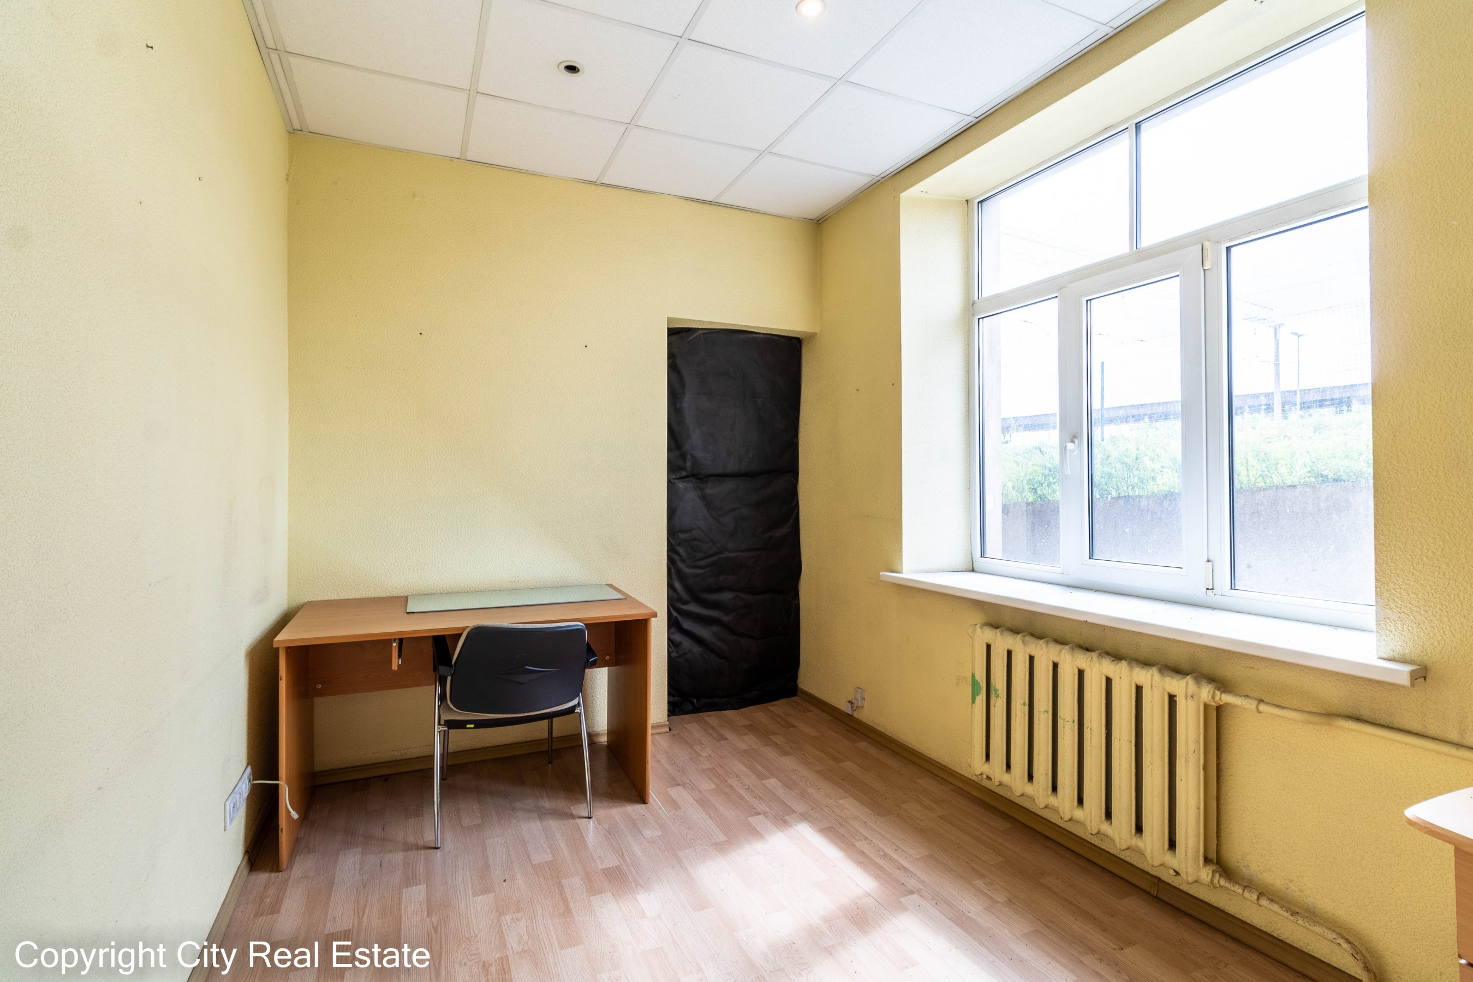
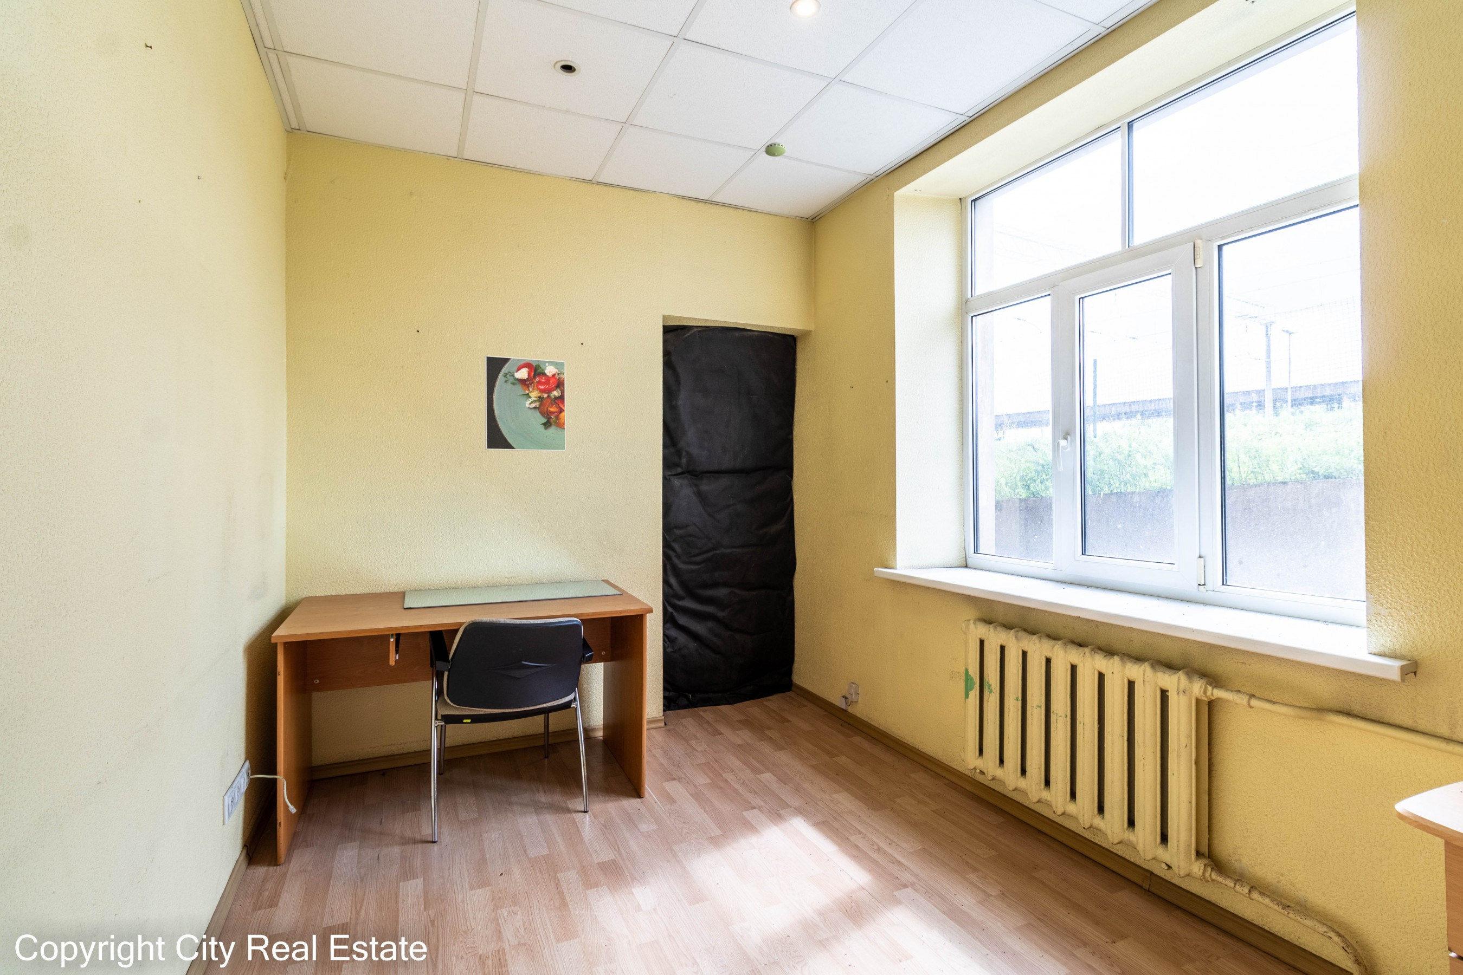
+ smoke detector (775, 149)
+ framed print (526, 405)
